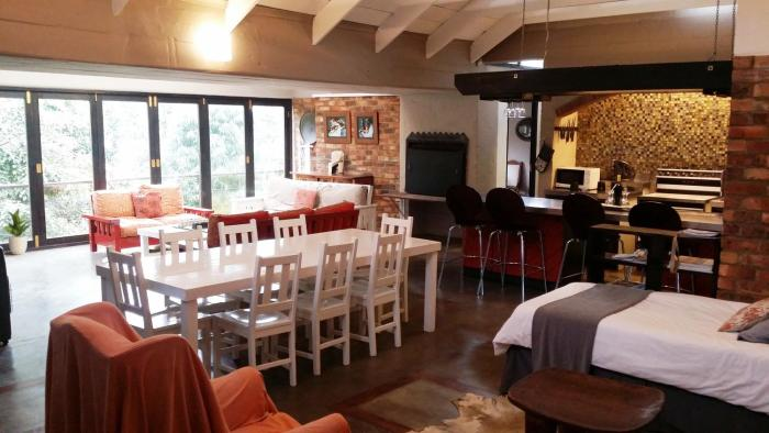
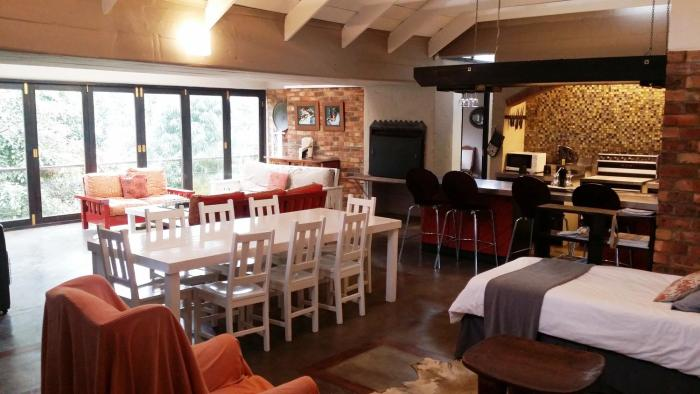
- potted plant (16, 231)
